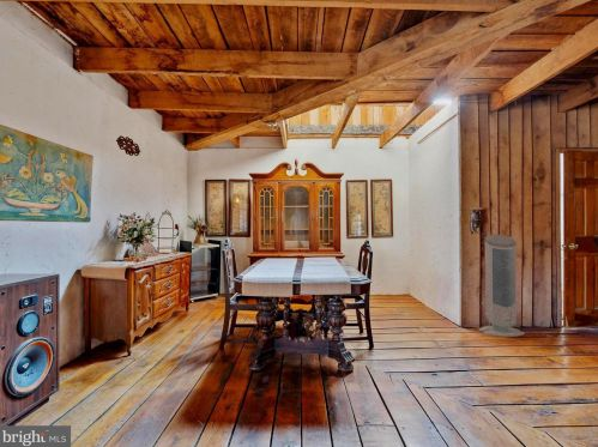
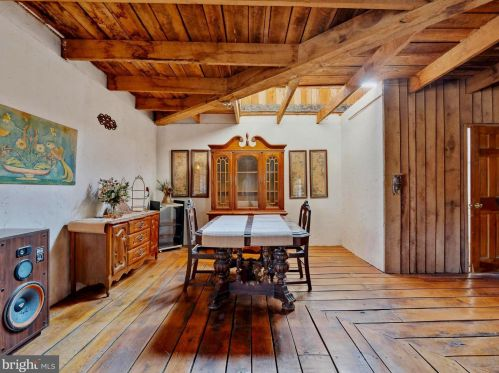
- air purifier (500, 283)
